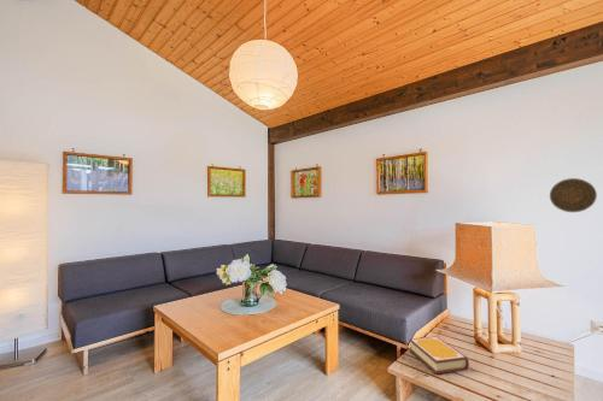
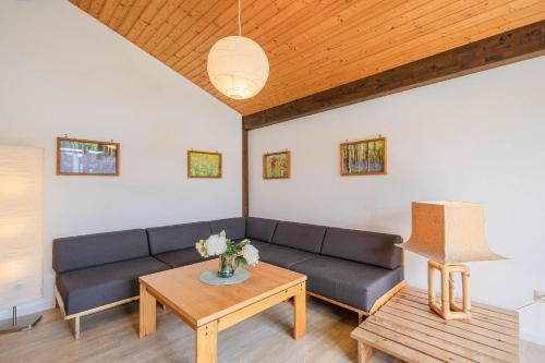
- decorative plate (572, 195)
- book (437, 353)
